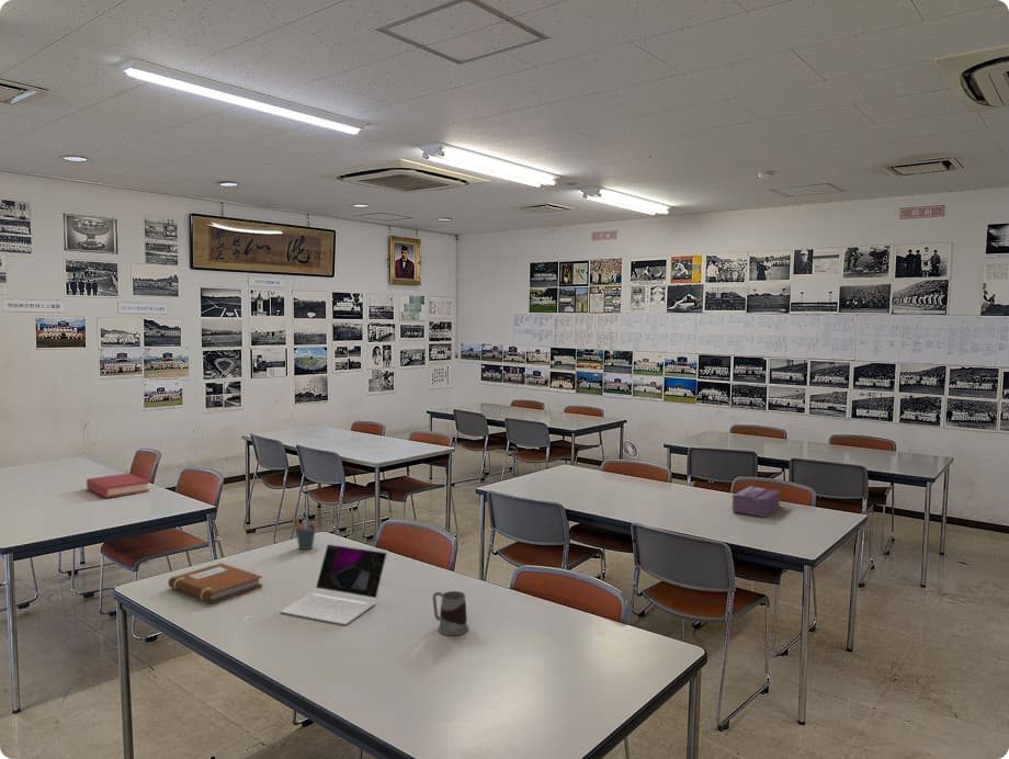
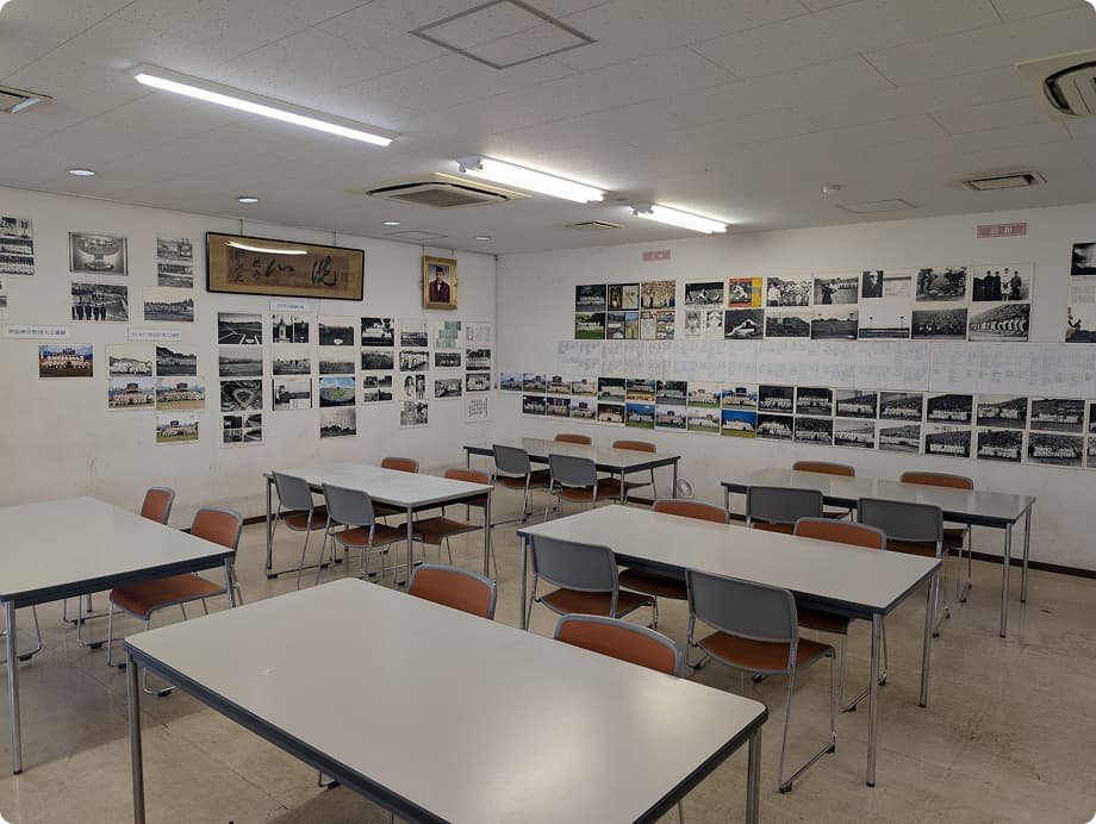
- pen holder (305, 532)
- laptop (336, 577)
- mug (449, 611)
- tissue box (756, 500)
- notebook (214, 581)
- hardback book (117, 485)
